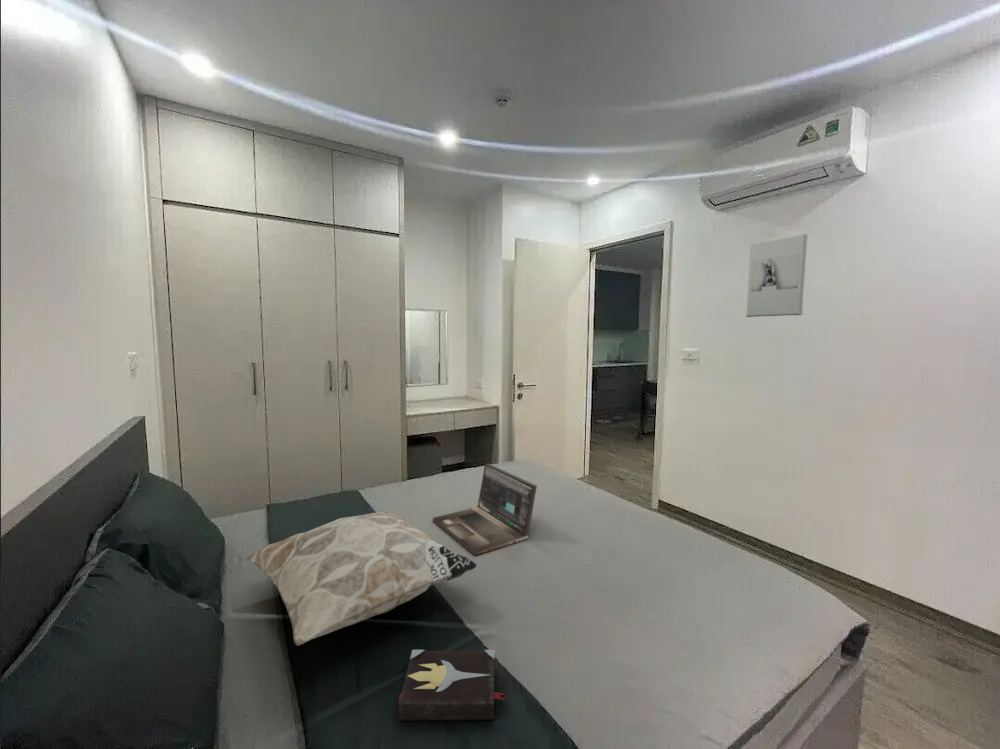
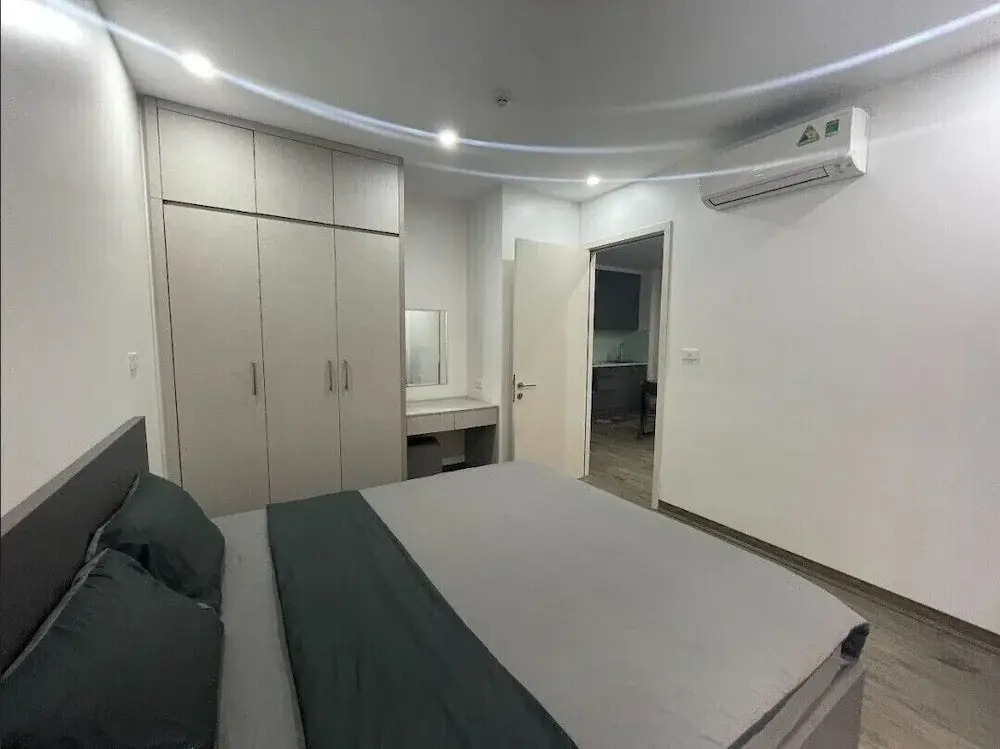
- decorative pillow (360, 561)
- wall sculpture (775, 277)
- hardback book (450, 681)
- laptop (482, 503)
